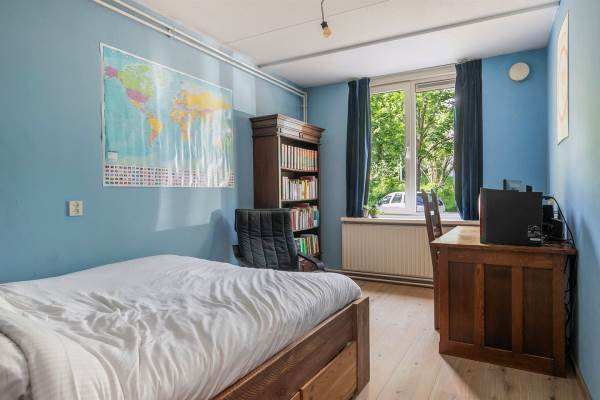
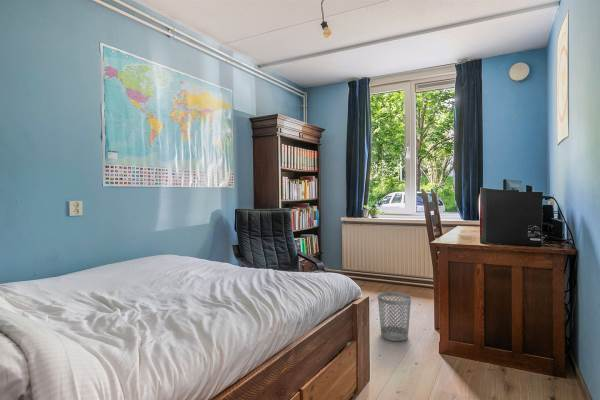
+ wastebasket (394, 316)
